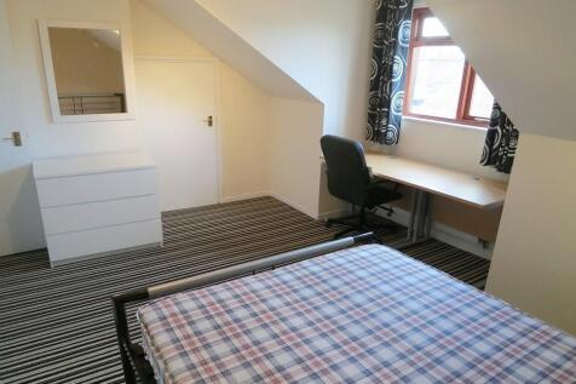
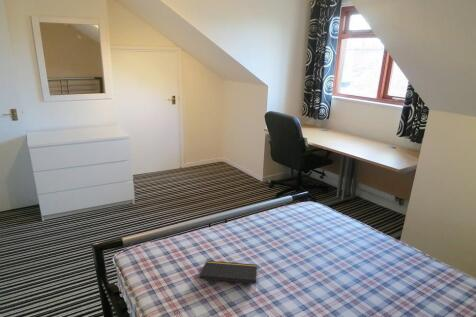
+ notepad (229, 271)
